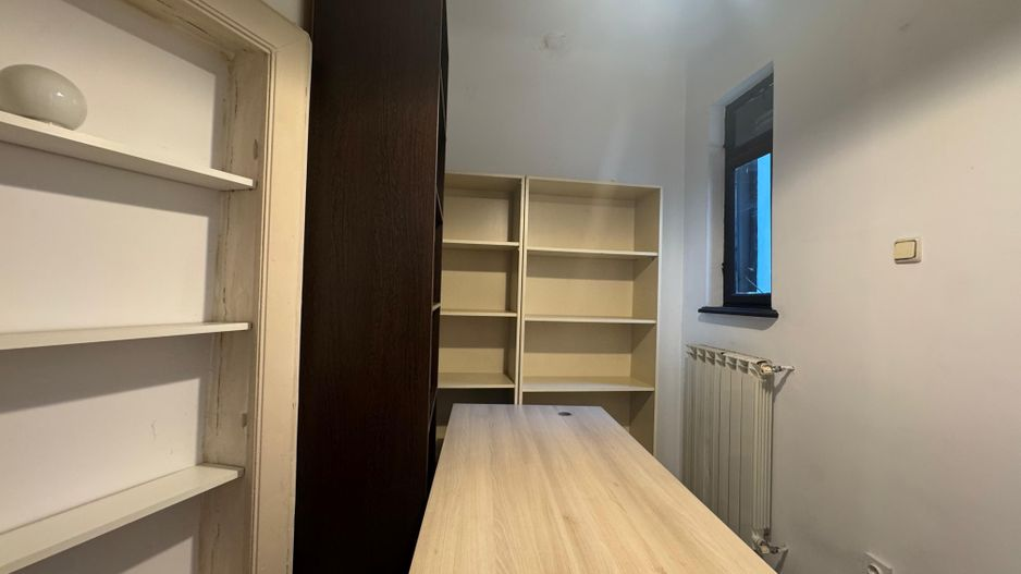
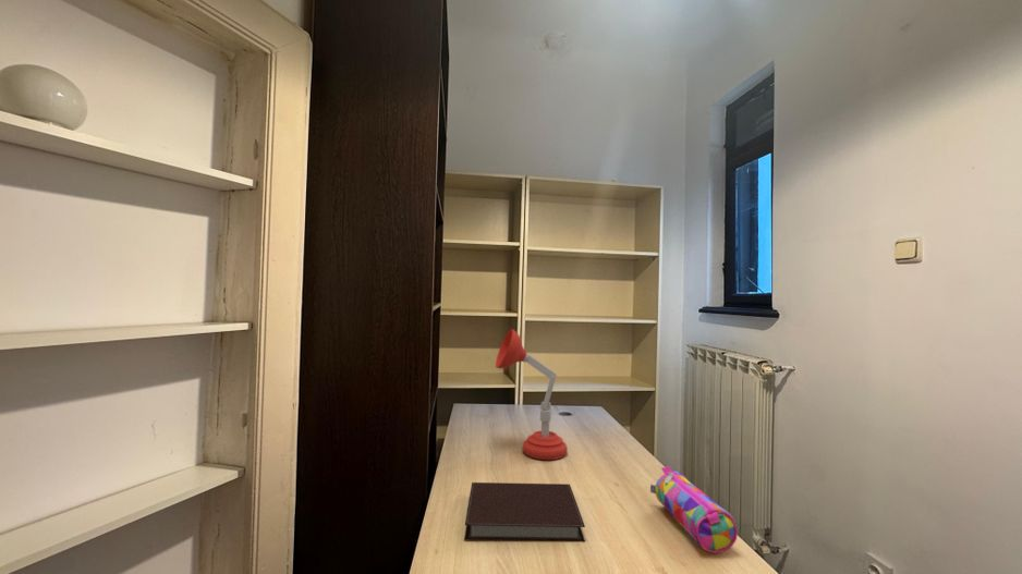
+ notebook (522, 508)
+ desk lamp (546, 392)
+ pencil case (690, 506)
